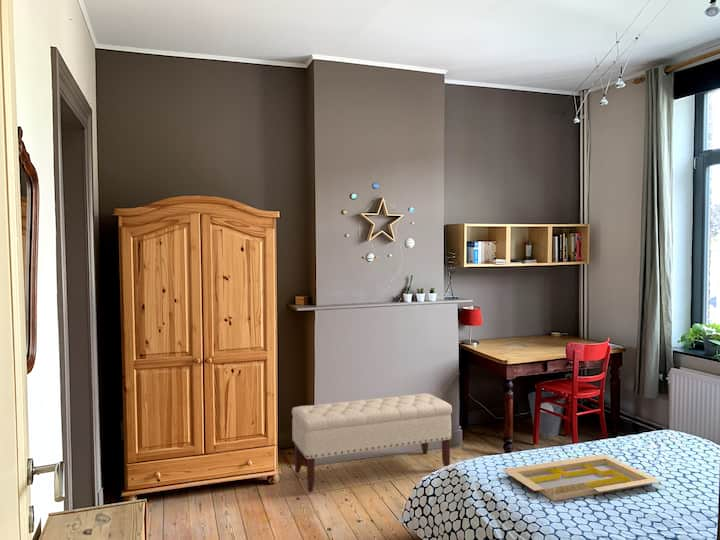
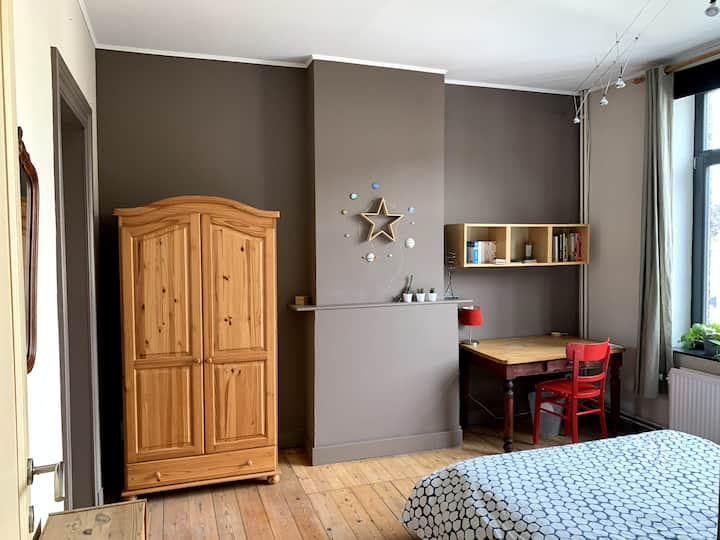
- bench (372, 437)
- serving tray (579, 477)
